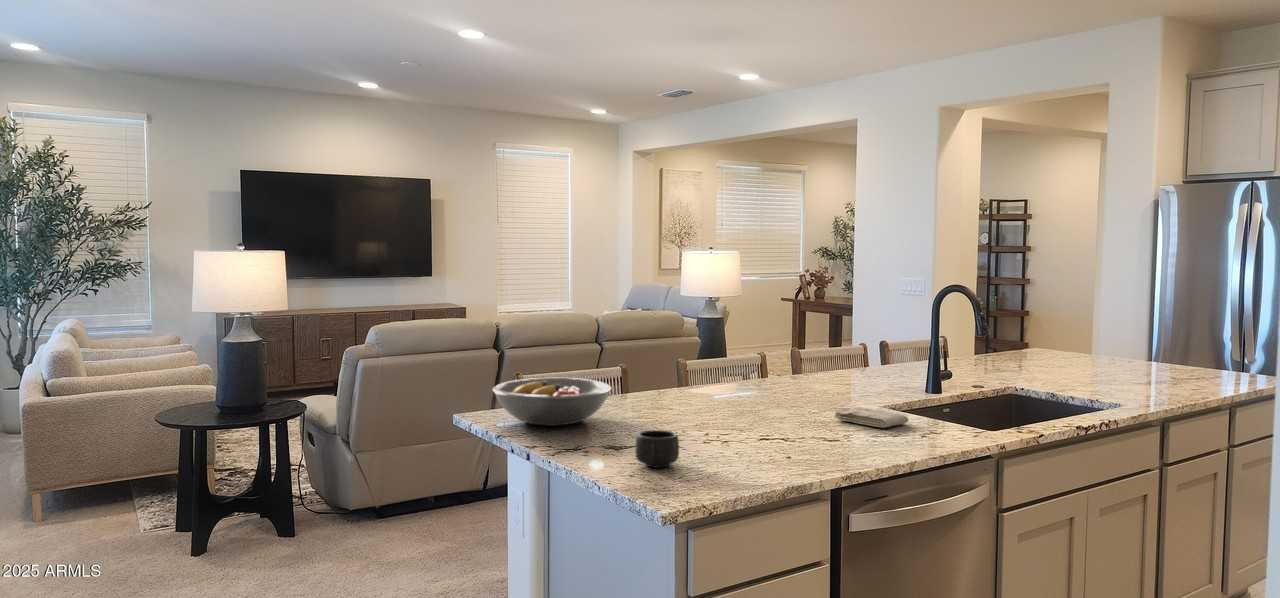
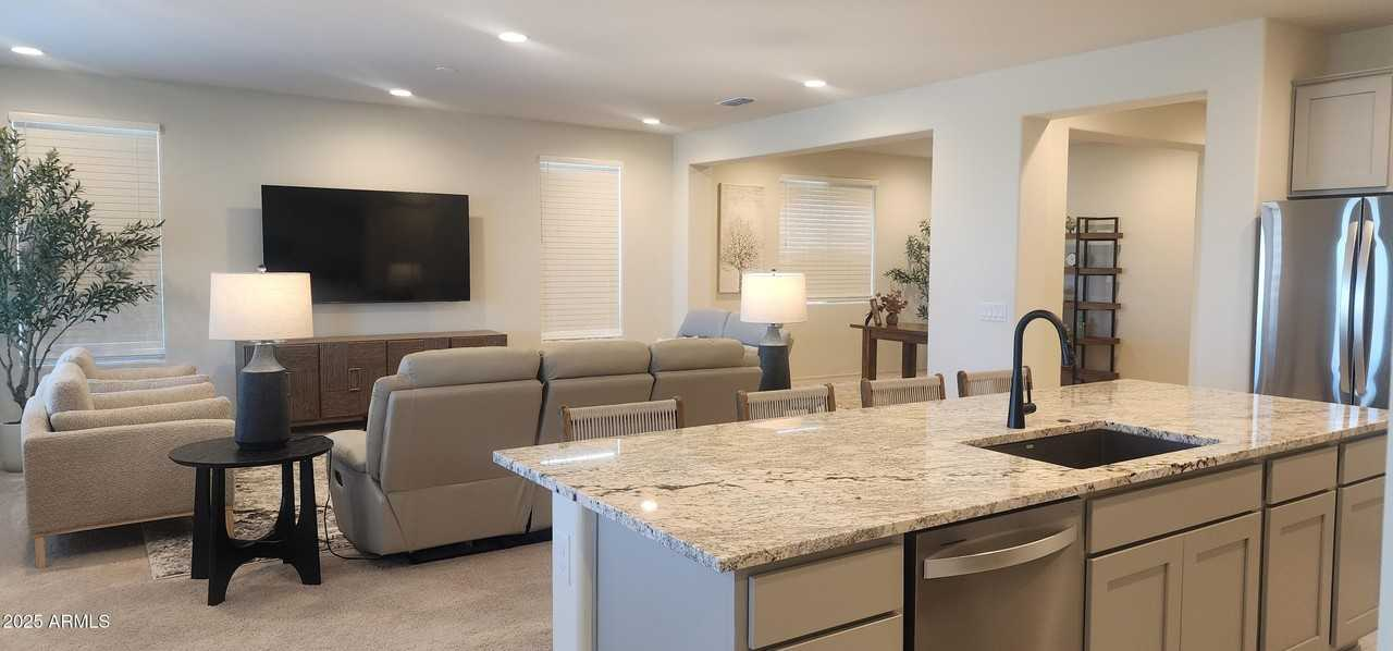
- fruit bowl (552, 399)
- washcloth (870, 416)
- mug (656, 450)
